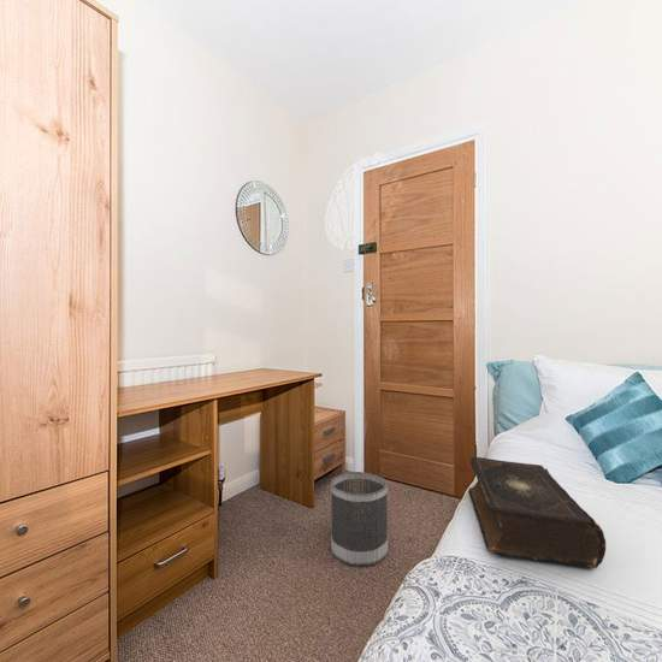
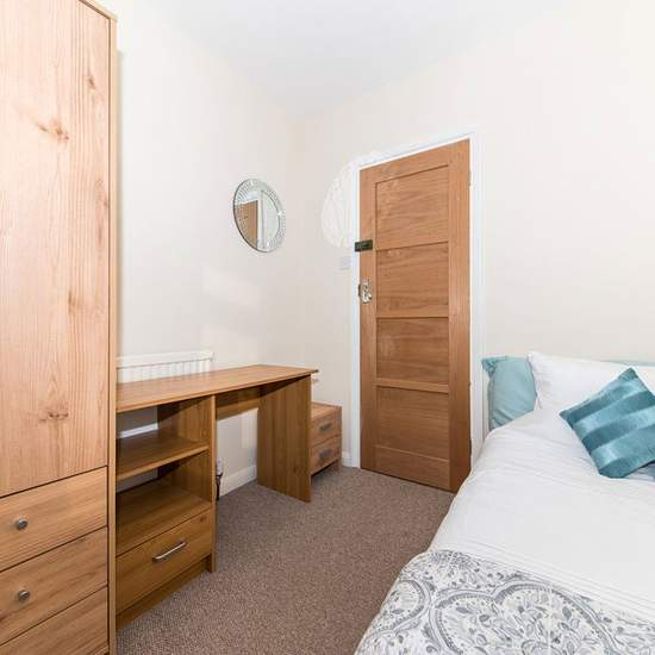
- wastebasket (359, 515)
- book (522, 502)
